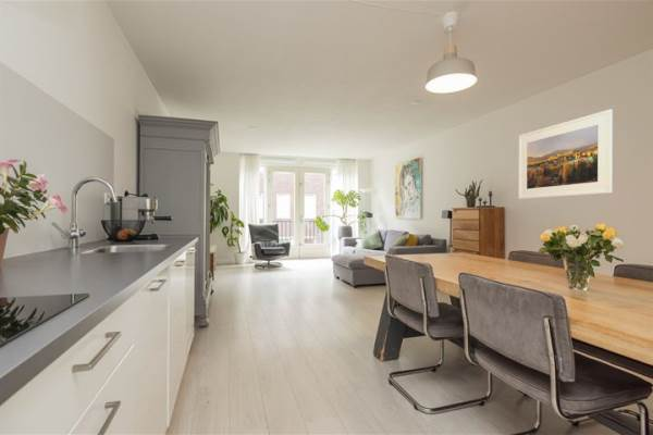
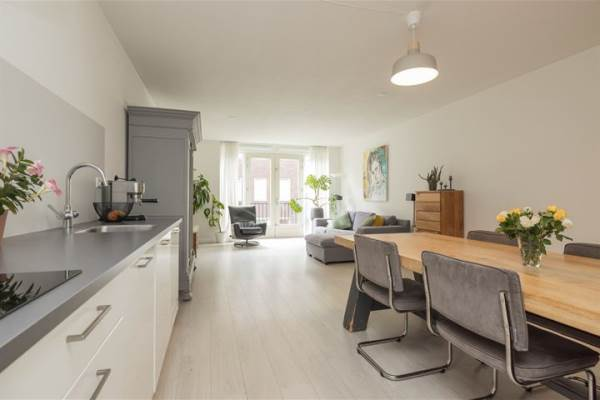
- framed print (558, 160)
